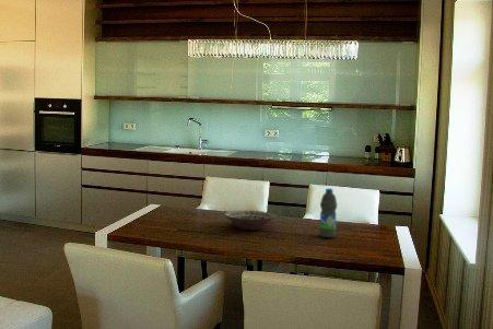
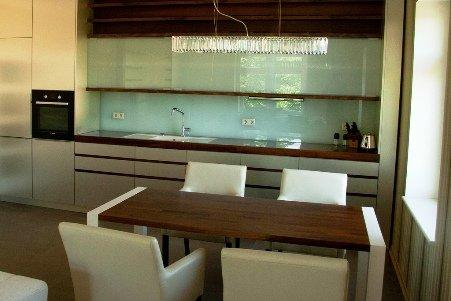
- water bottle (328, 212)
- decorative bowl (249, 221)
